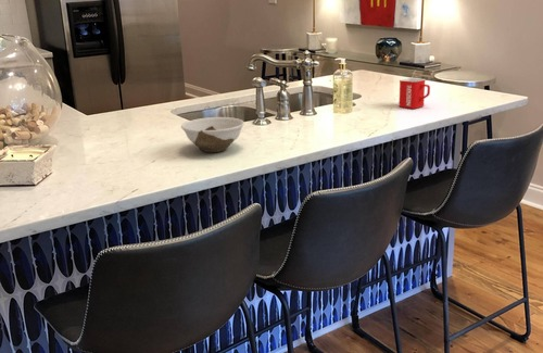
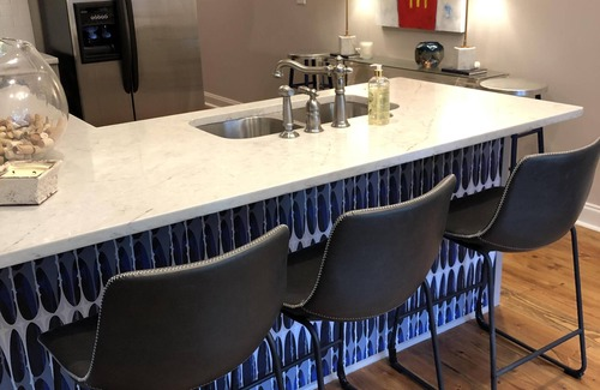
- mug (416, 93)
- bowl (213, 136)
